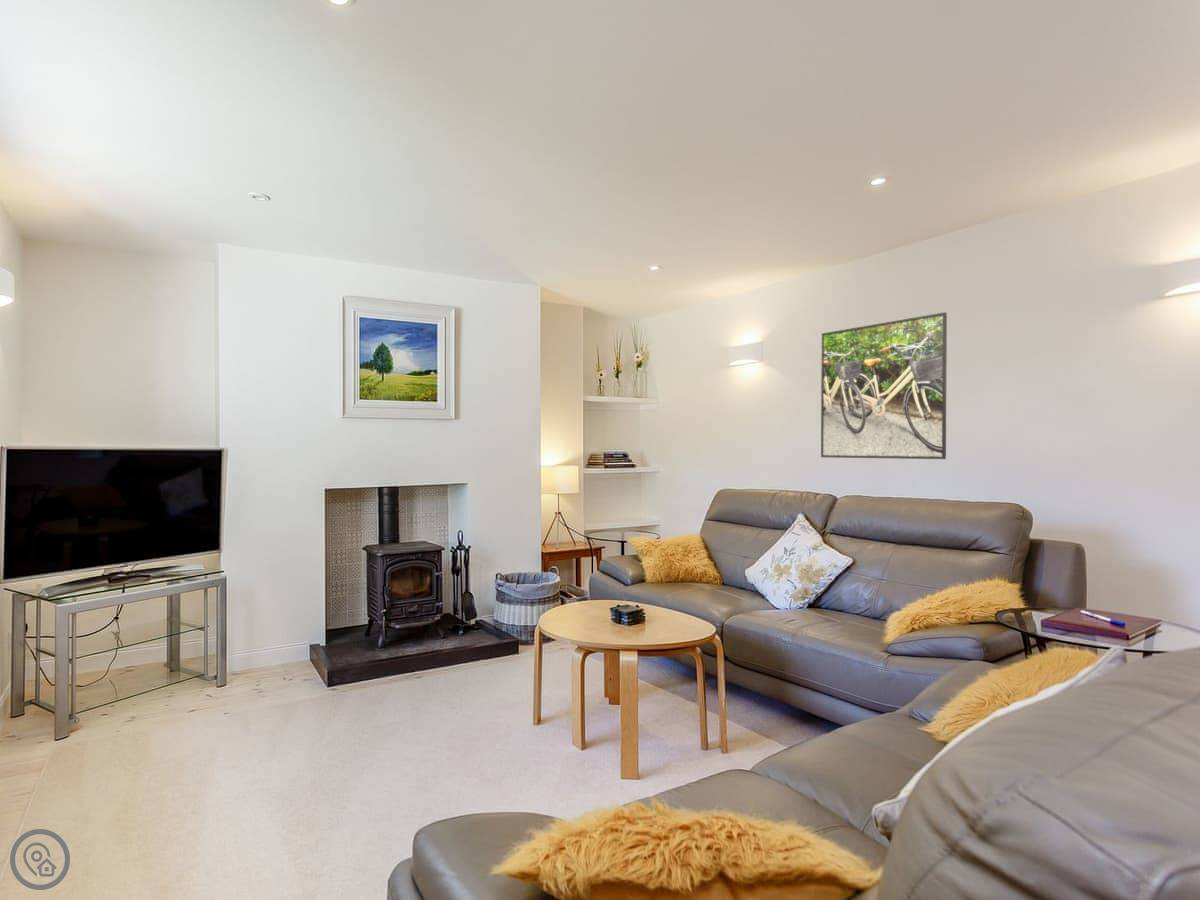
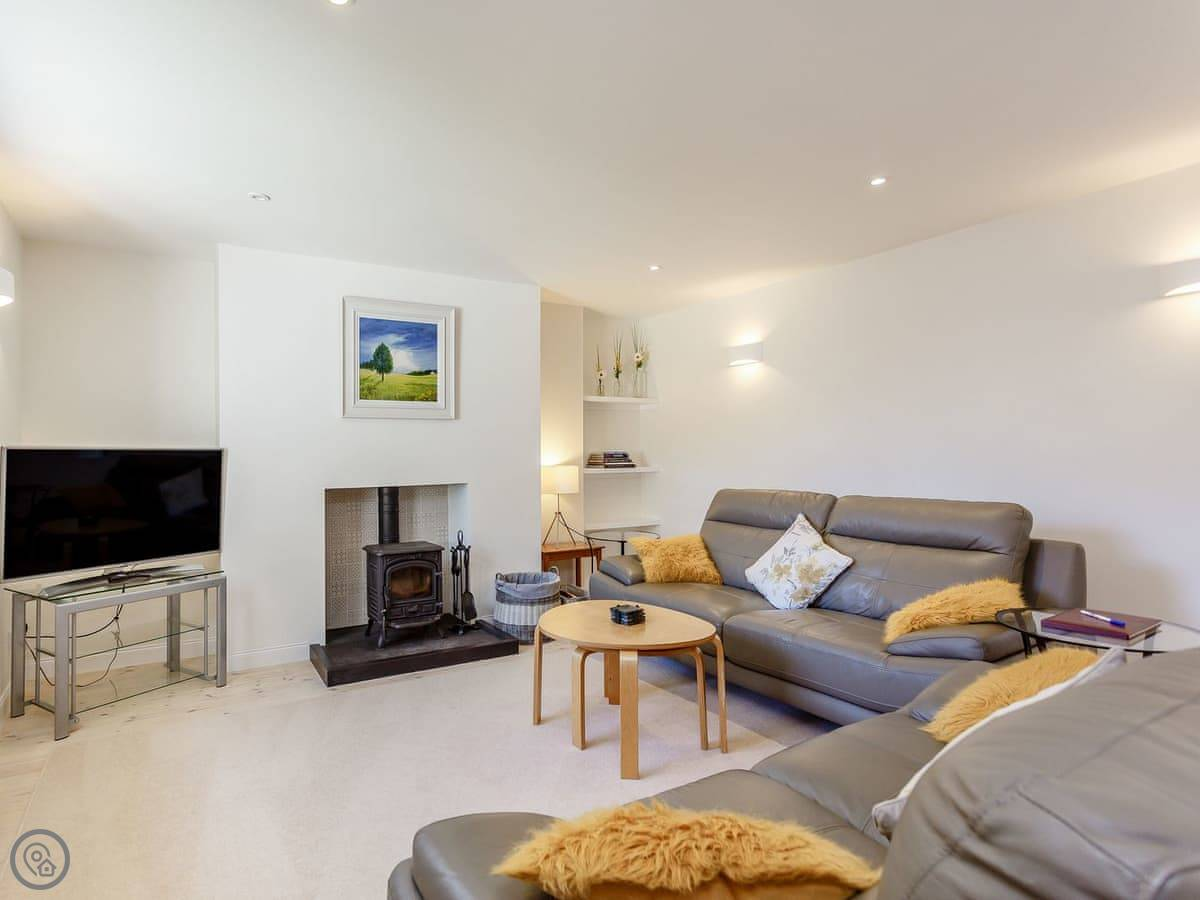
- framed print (878, 391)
